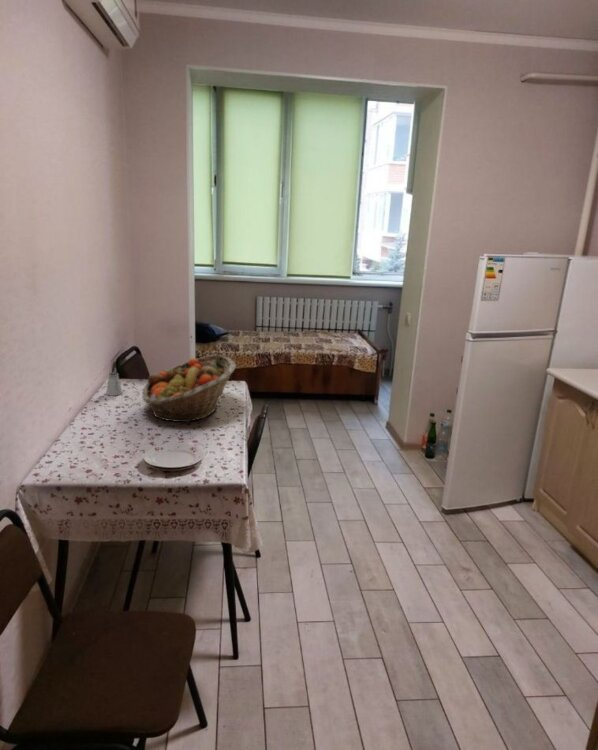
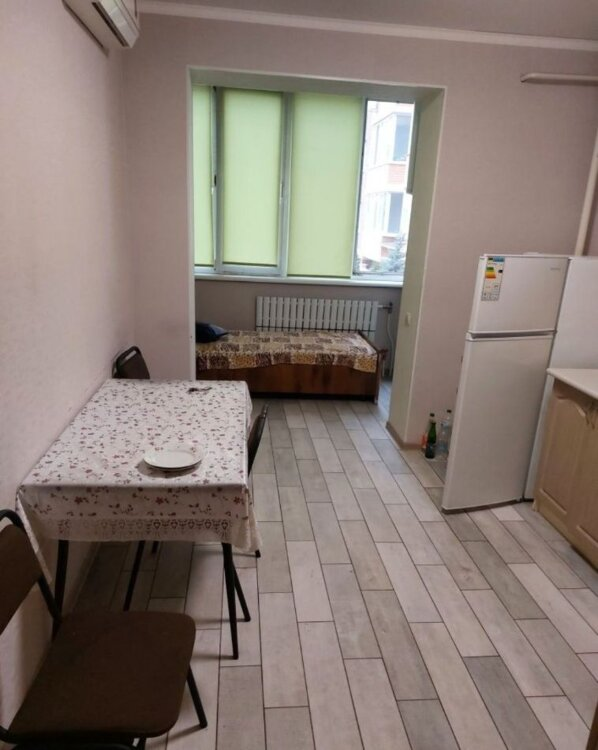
- fruit basket (189, 385)
- saltshaker (113, 383)
